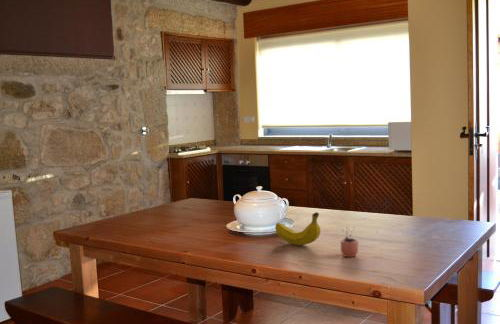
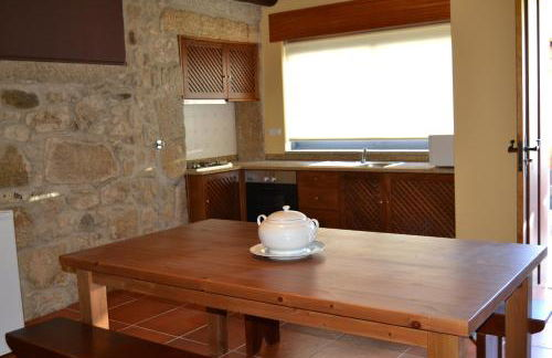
- cocoa (351, 240)
- fruit (295, 231)
